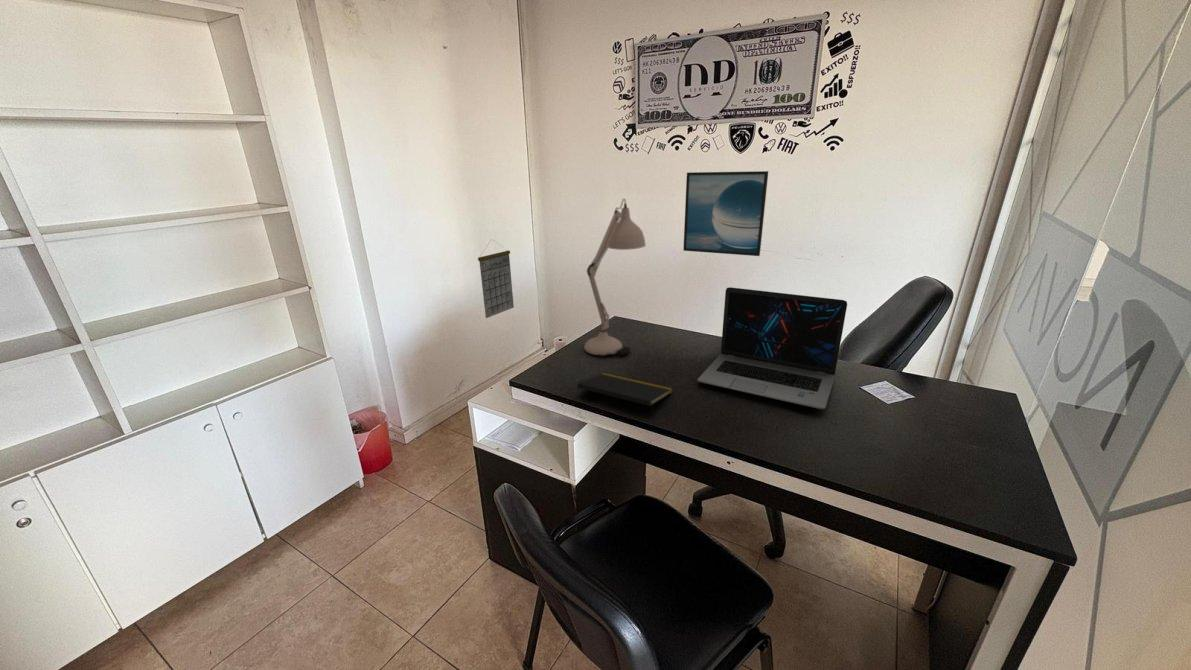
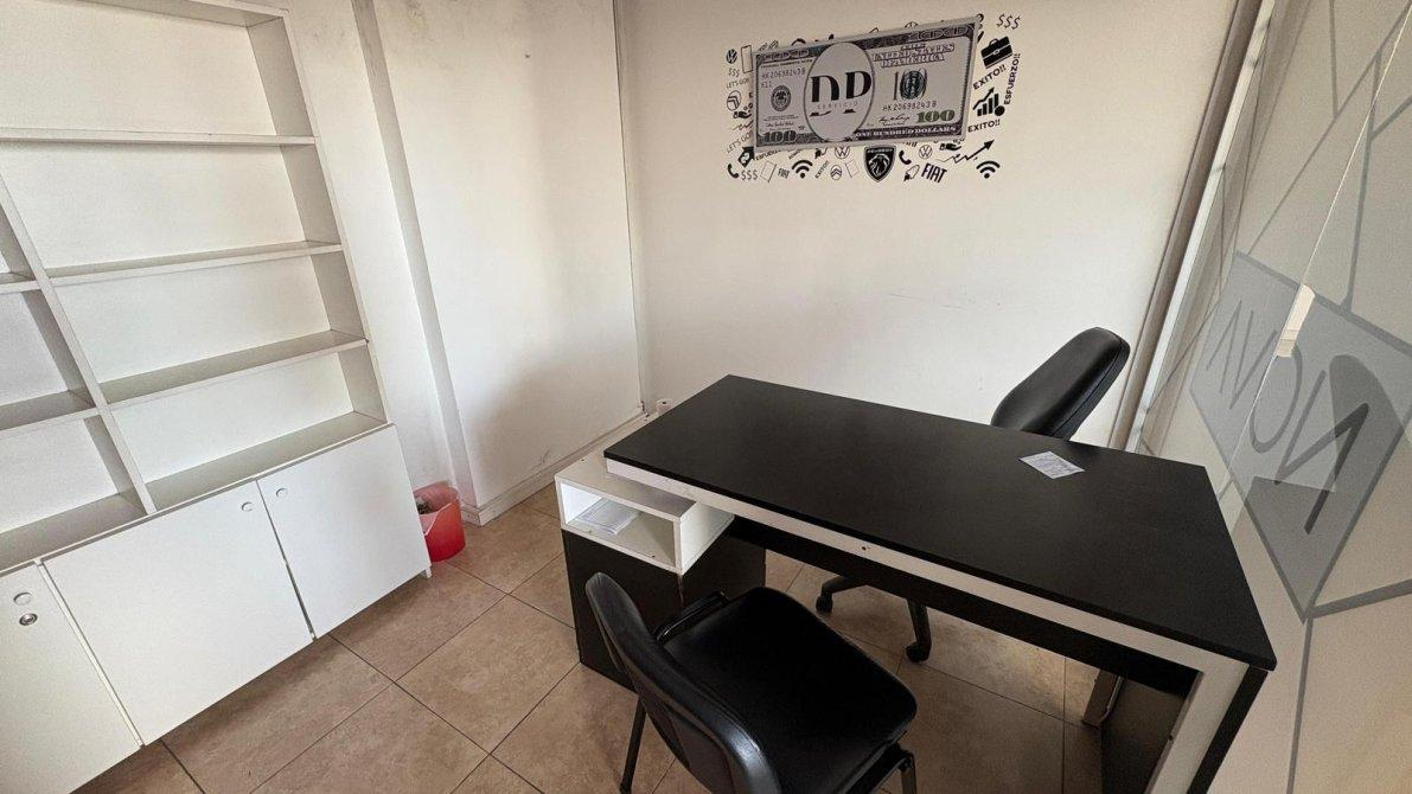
- notepad (625, 387)
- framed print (722, 213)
- calendar (496, 276)
- desk lamp (598, 266)
- laptop (770, 344)
